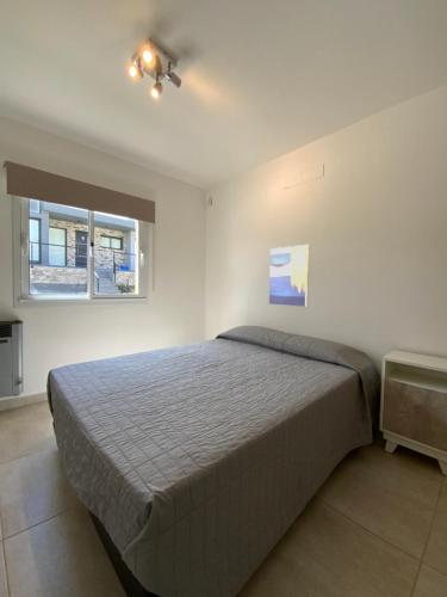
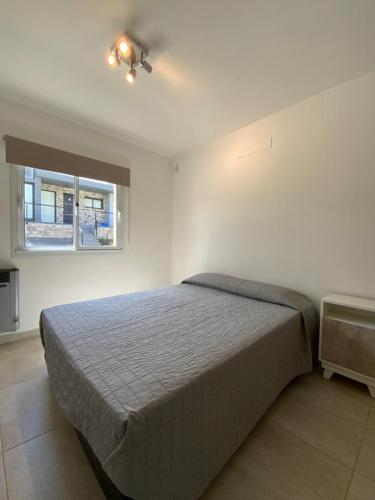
- wall art (287, 276)
